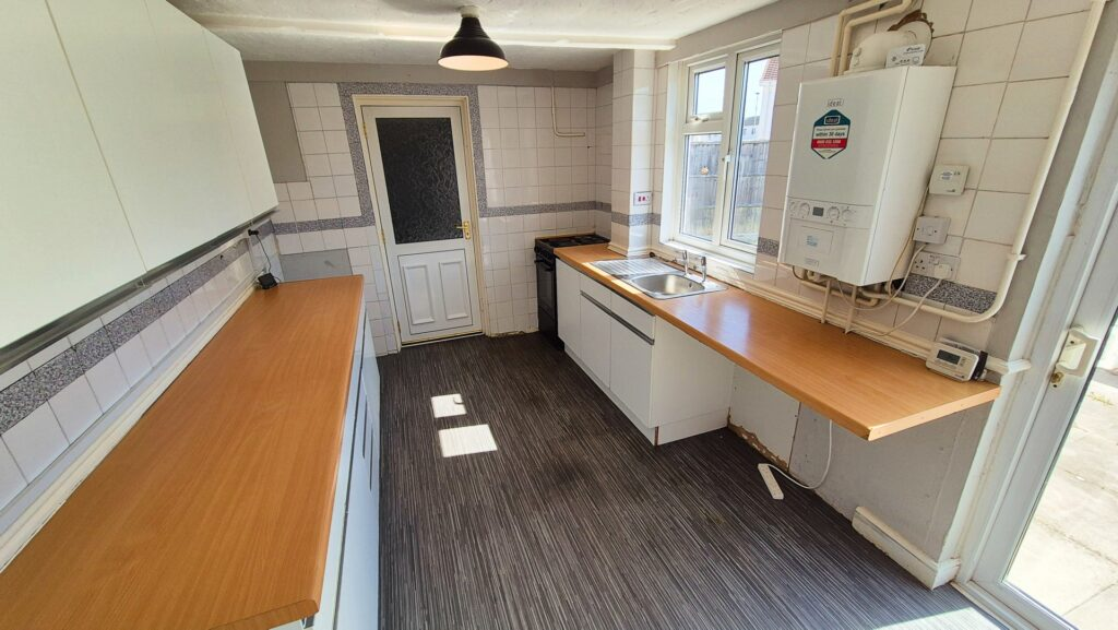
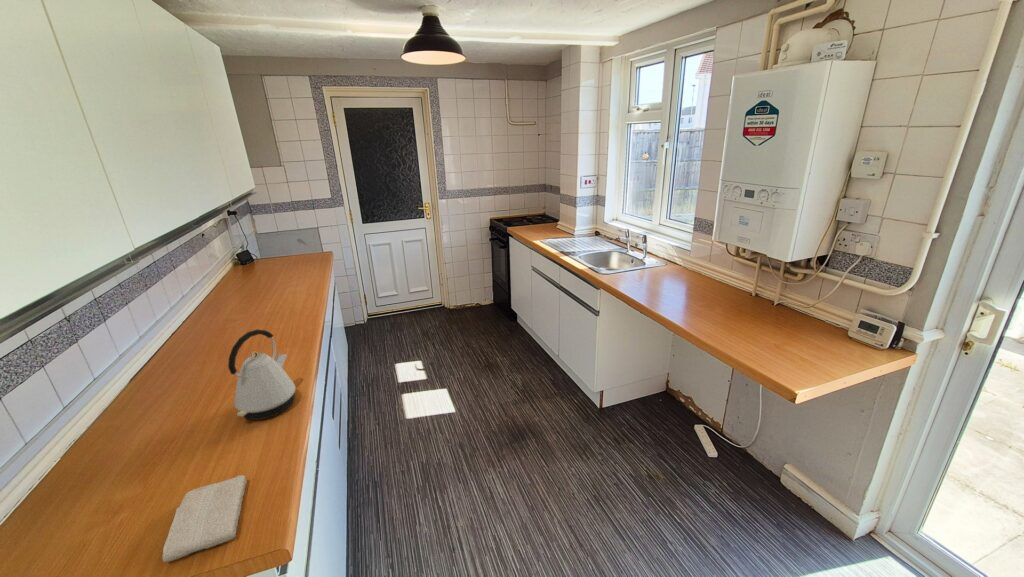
+ washcloth (209, 513)
+ kettle (260, 370)
